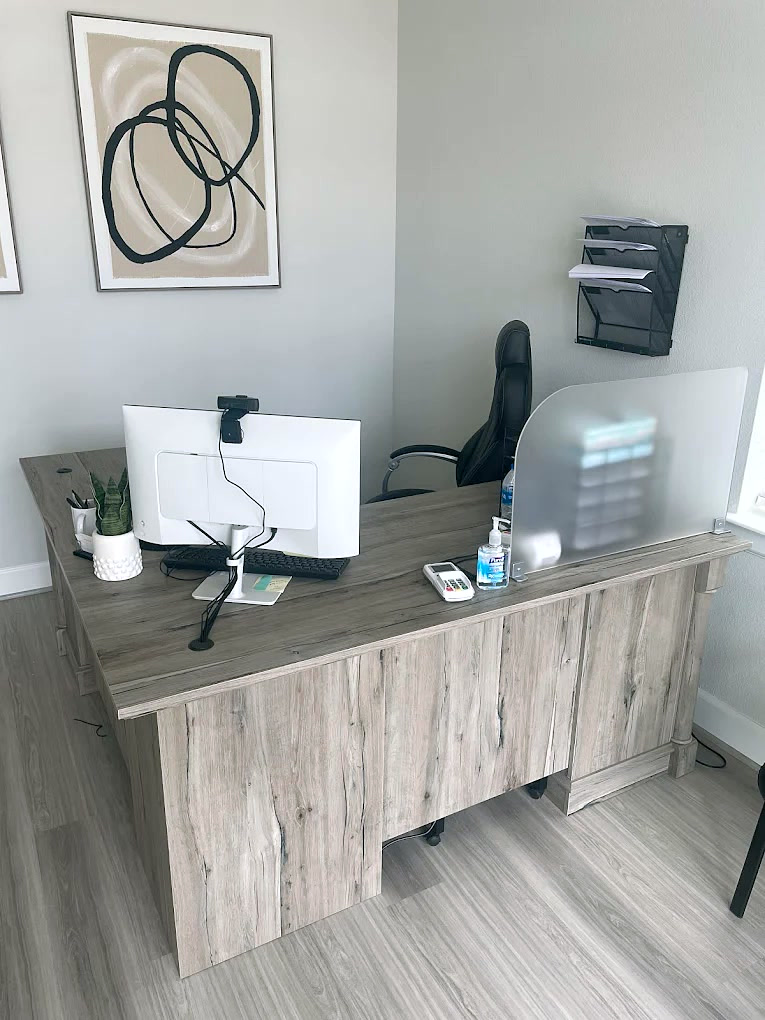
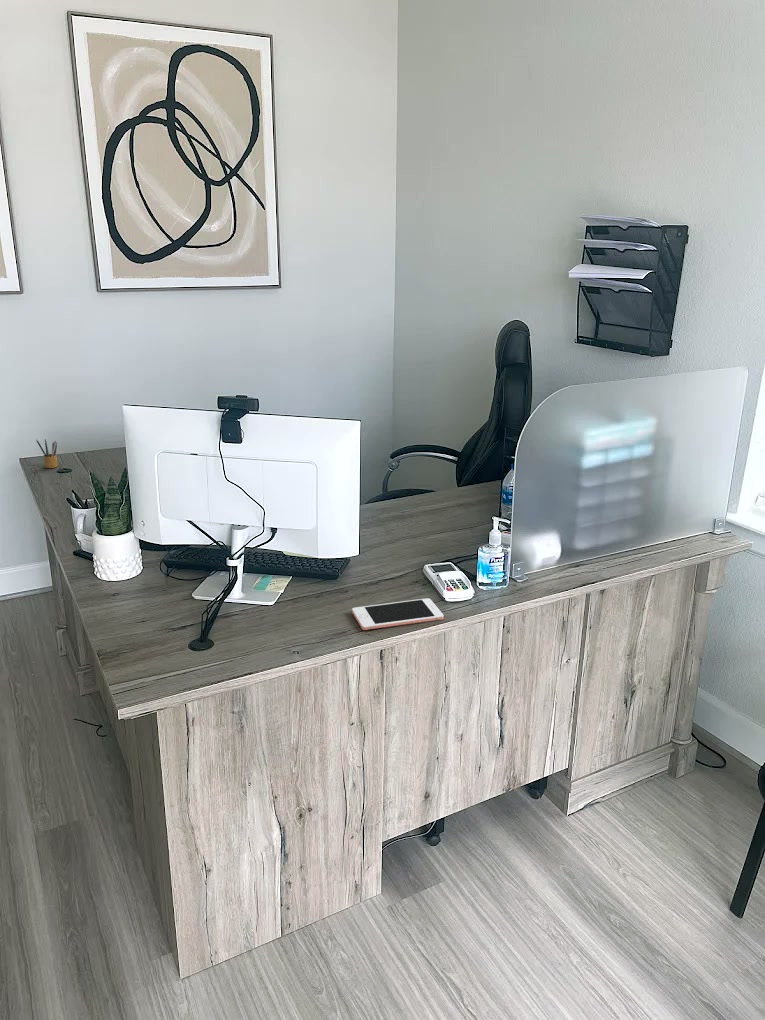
+ pencil box (48, 452)
+ cell phone (397, 613)
